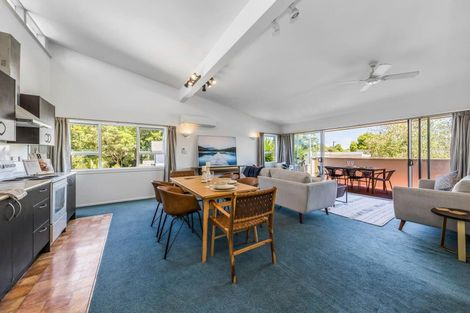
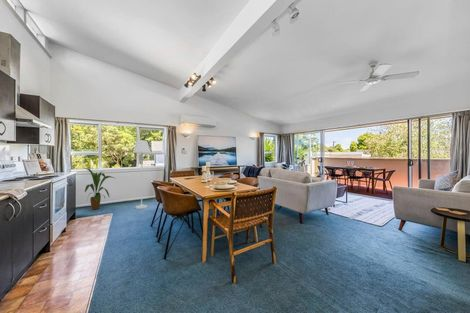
+ floor lamp (141, 174)
+ house plant (100, 188)
